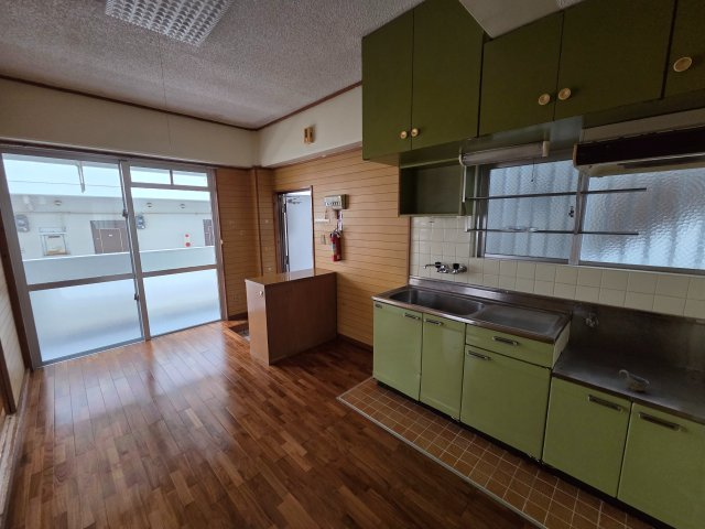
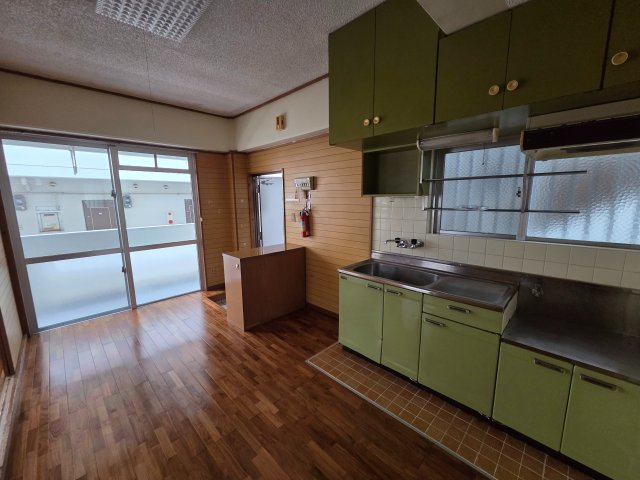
- cup (634, 380)
